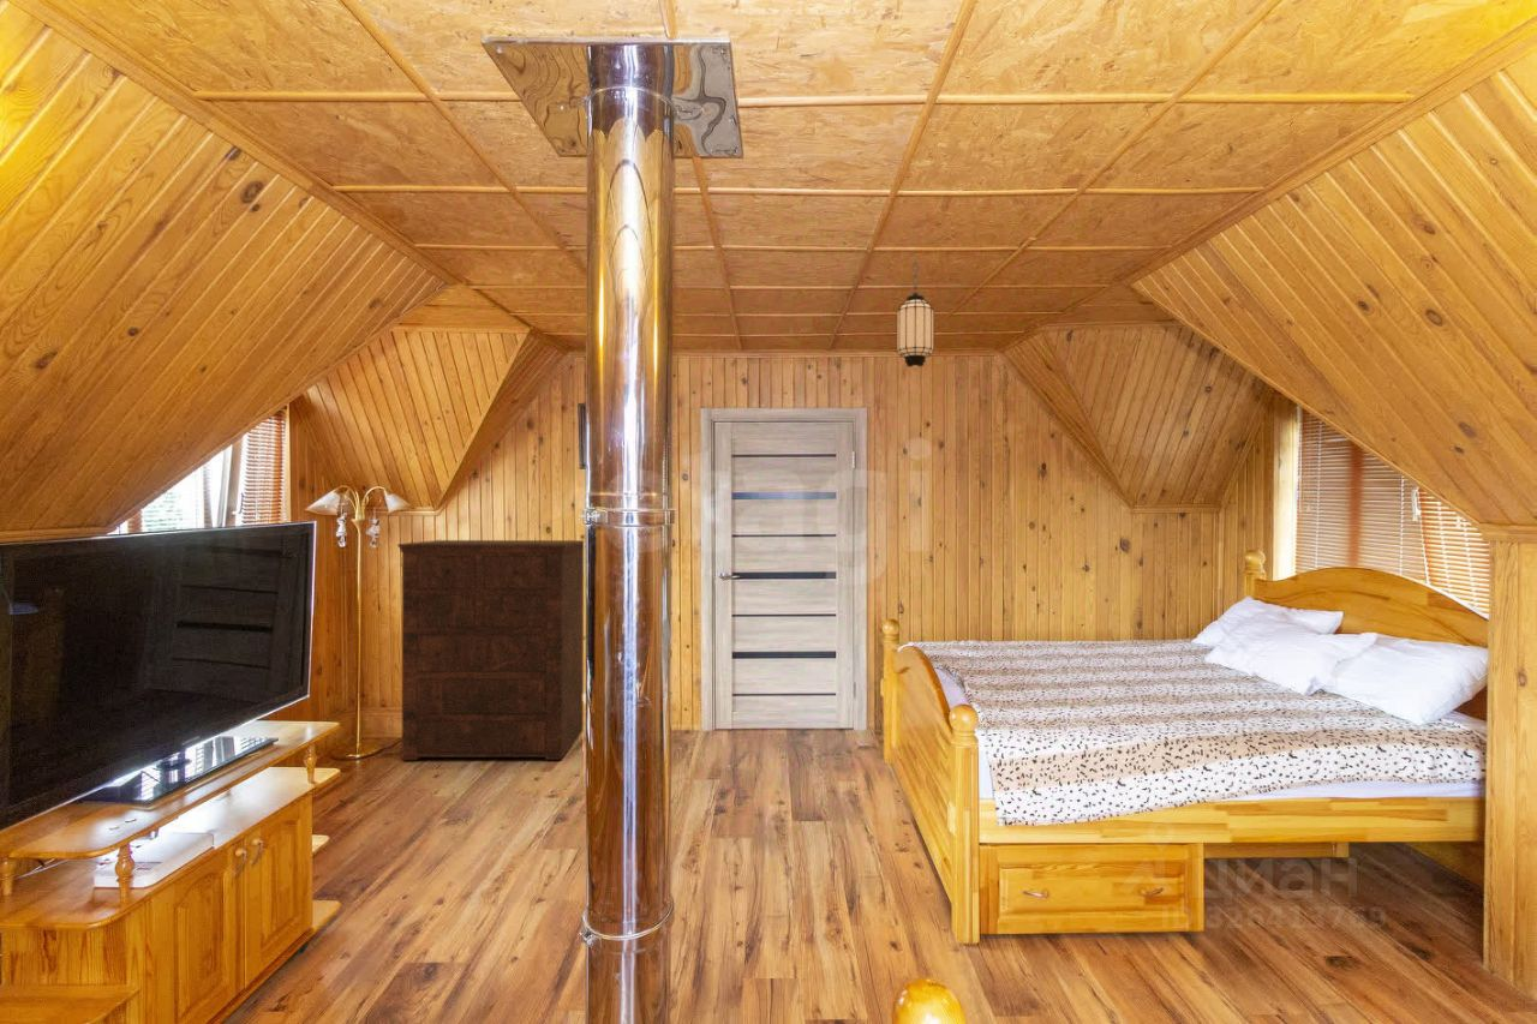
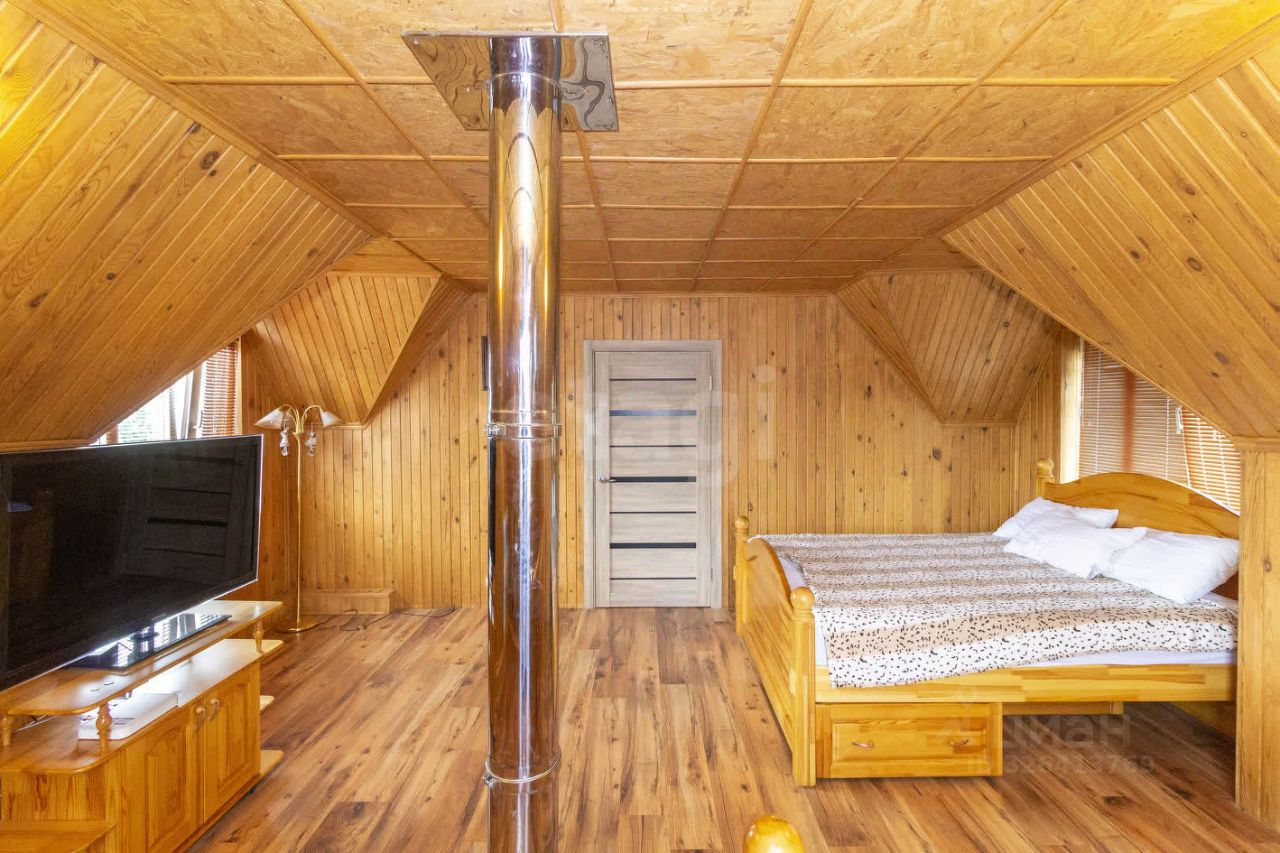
- dresser (497, 643)
- hanging lantern (915, 311)
